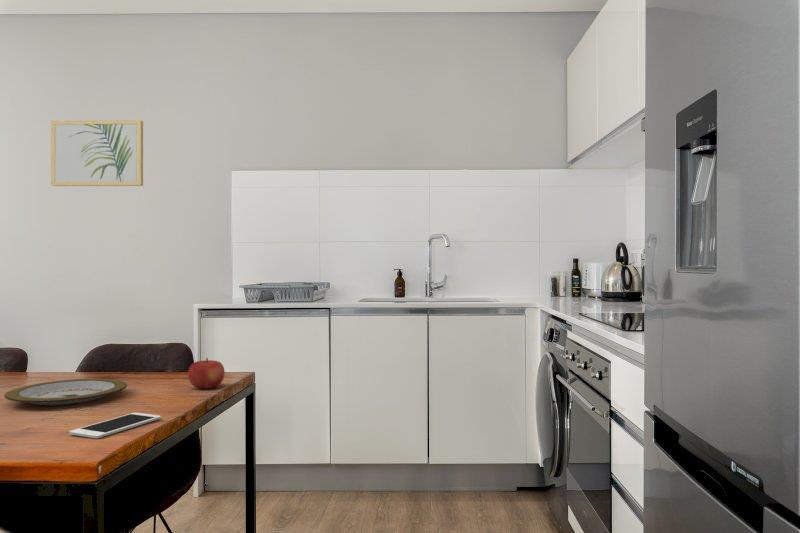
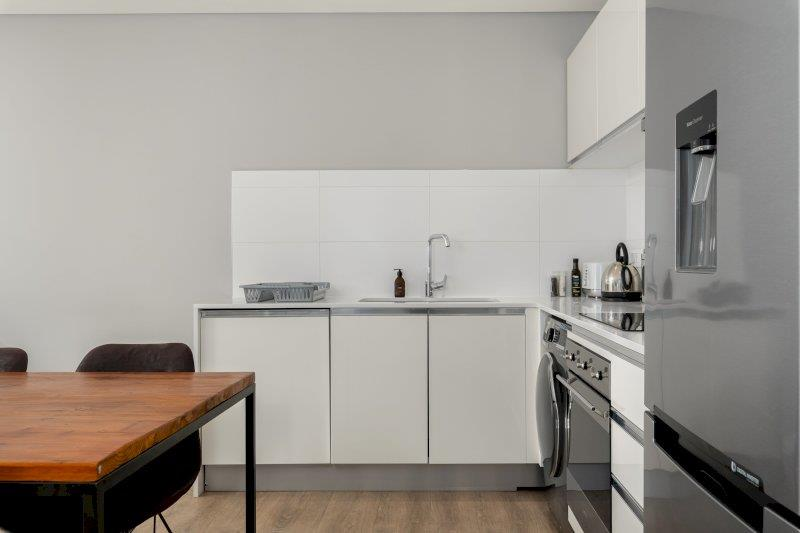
- wall art (97, 153)
- cell phone (117, 424)
- plate (68, 393)
- fruit (206, 372)
